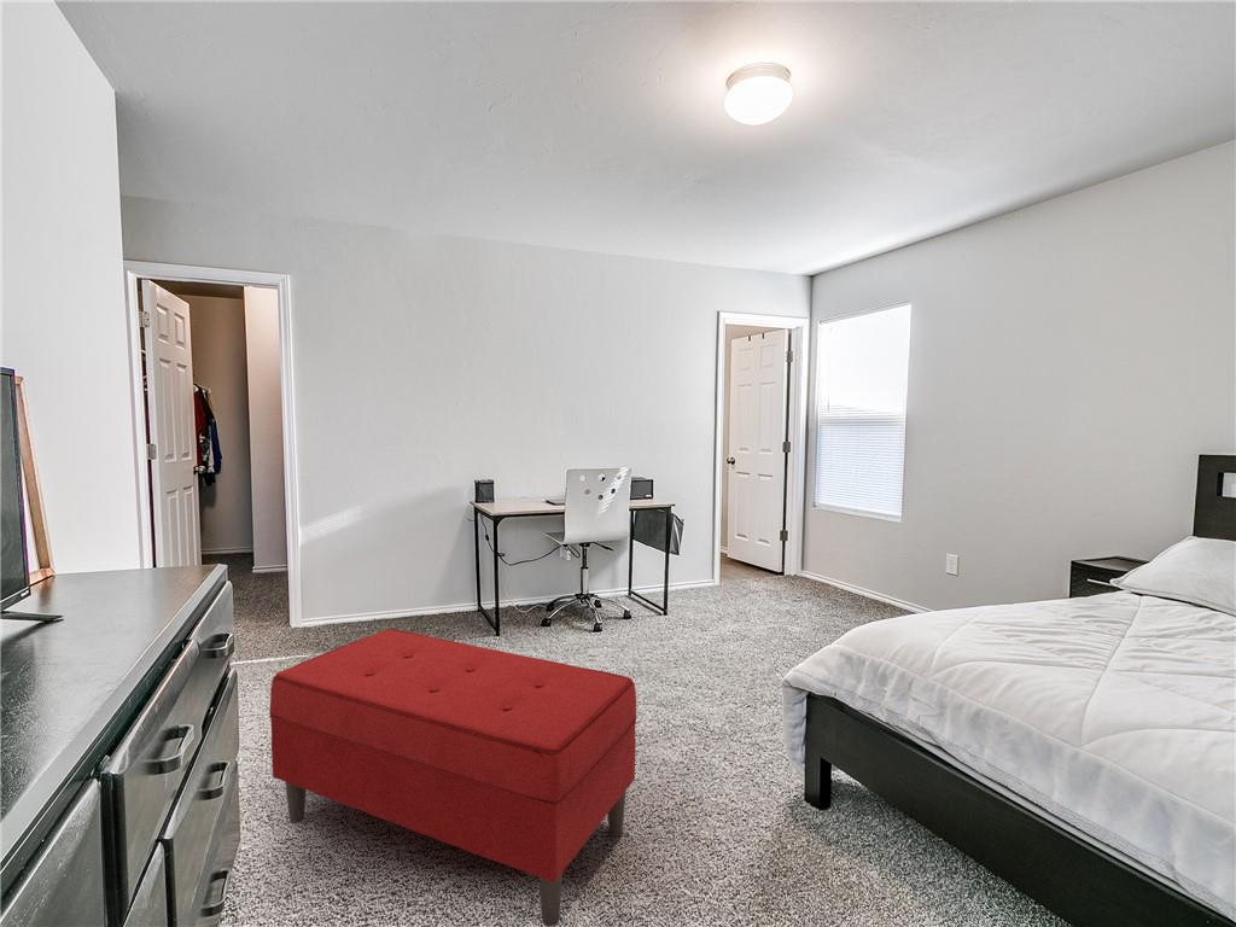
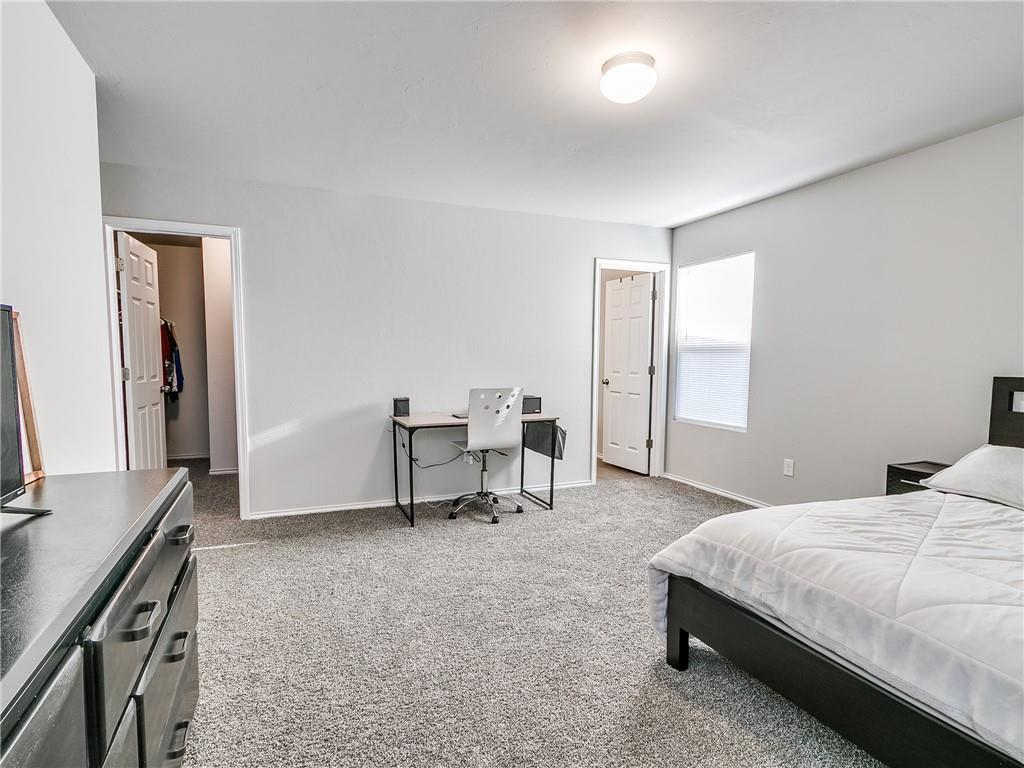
- bench (454, 751)
